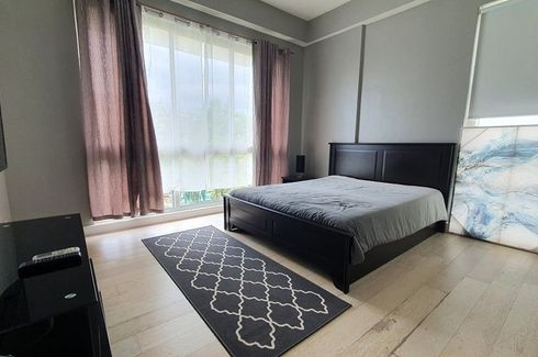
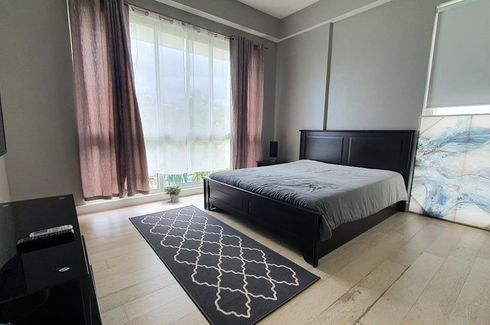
+ potted plant (173, 194)
